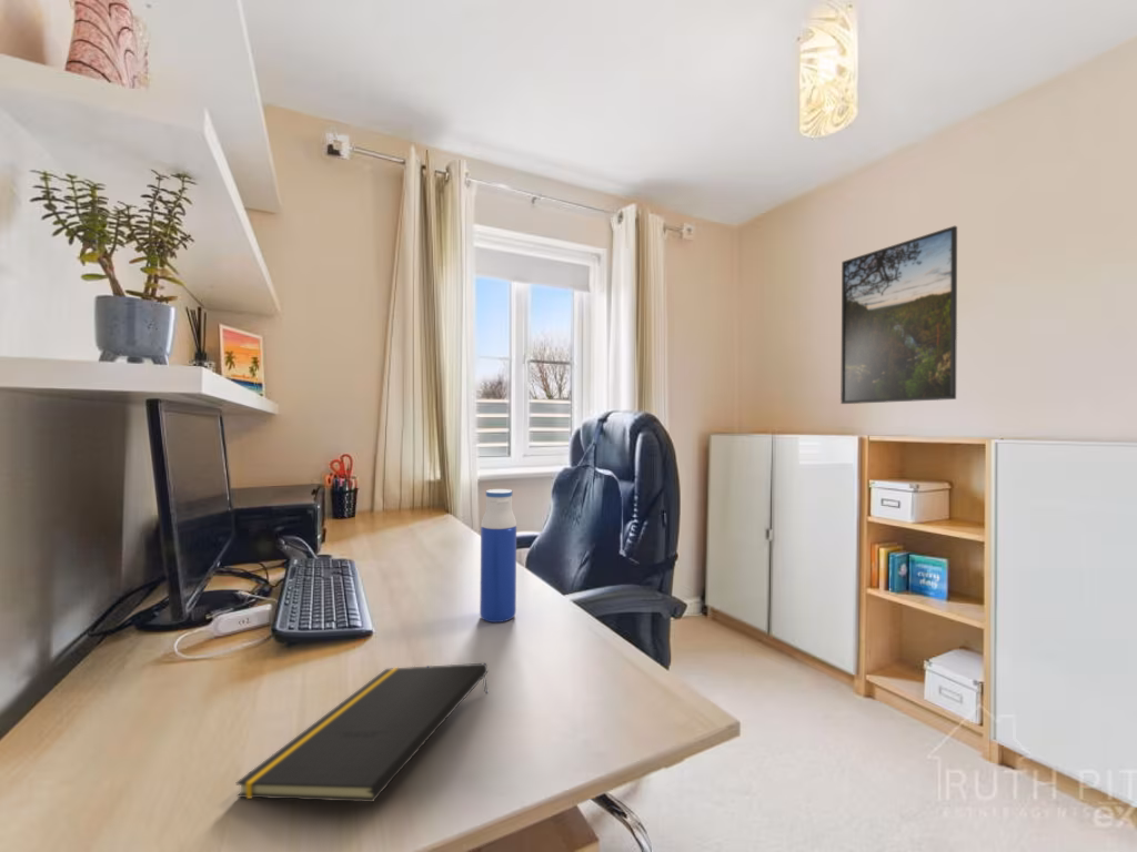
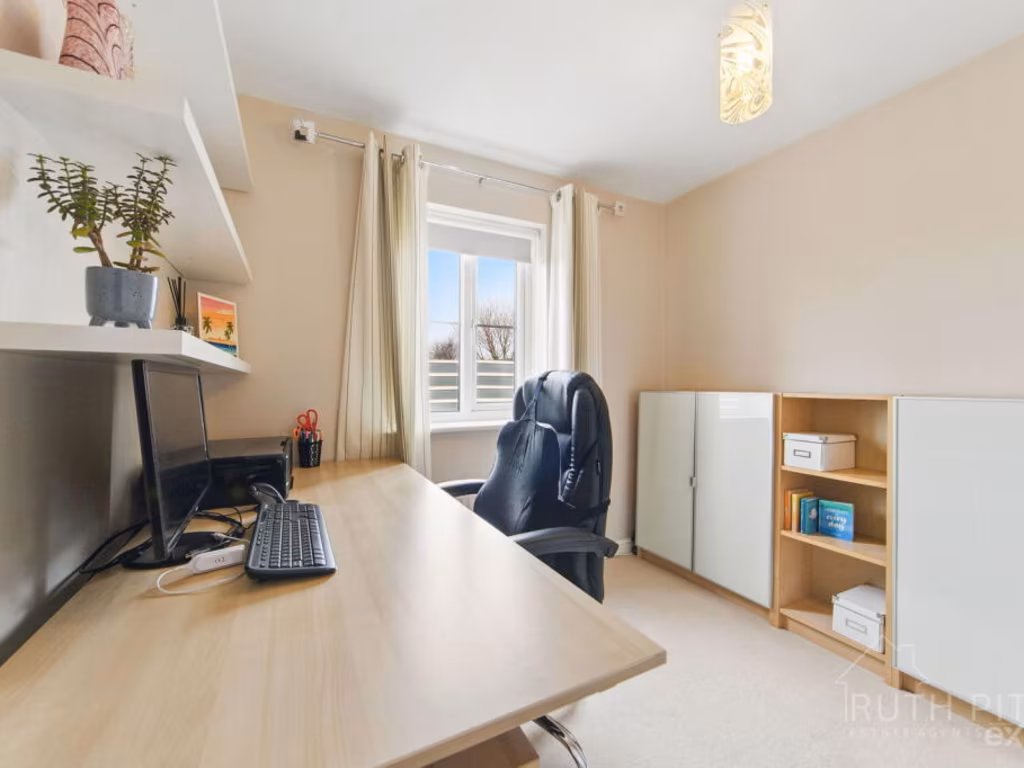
- notepad (381, 719)
- water bottle (499, 552)
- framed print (893, 323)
